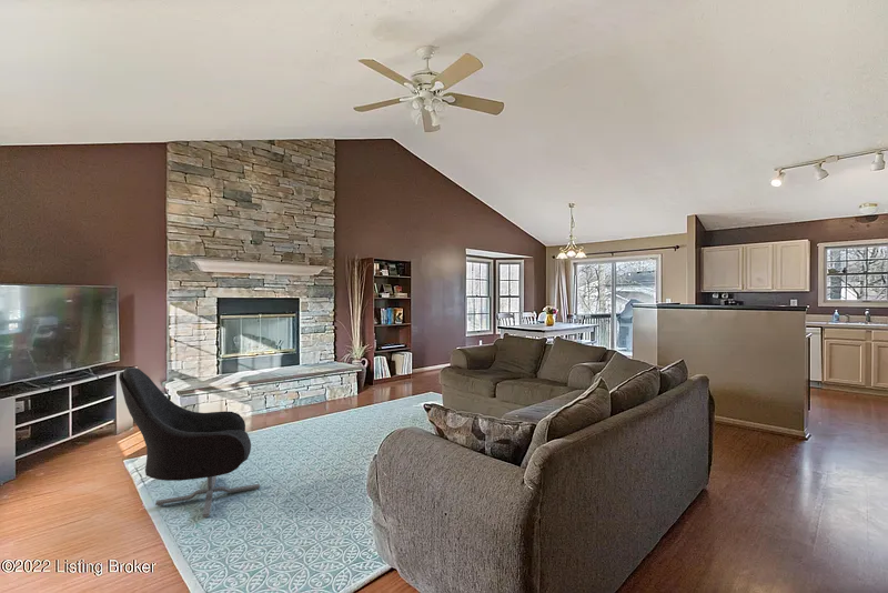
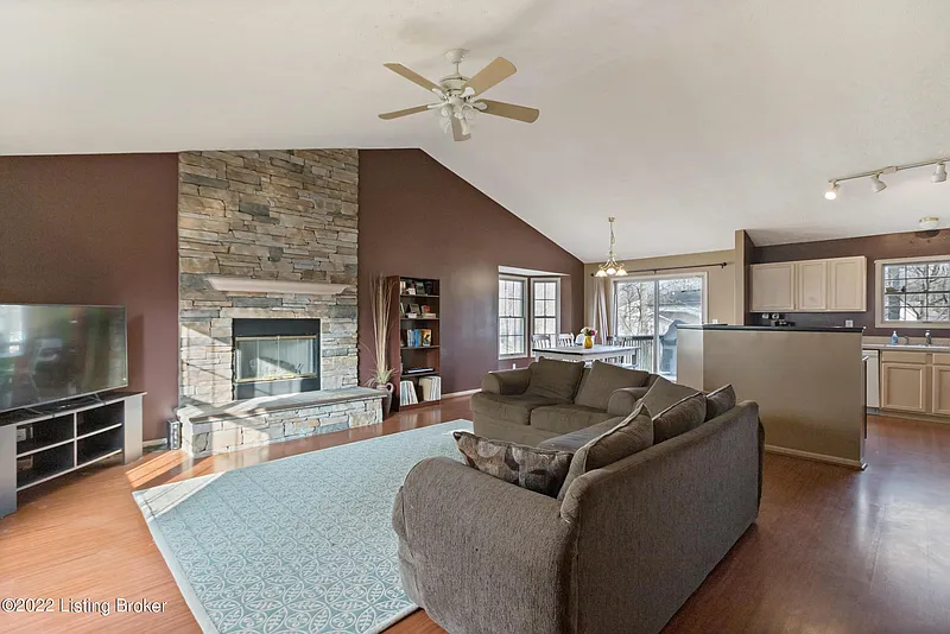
- armchair (202, 430)
